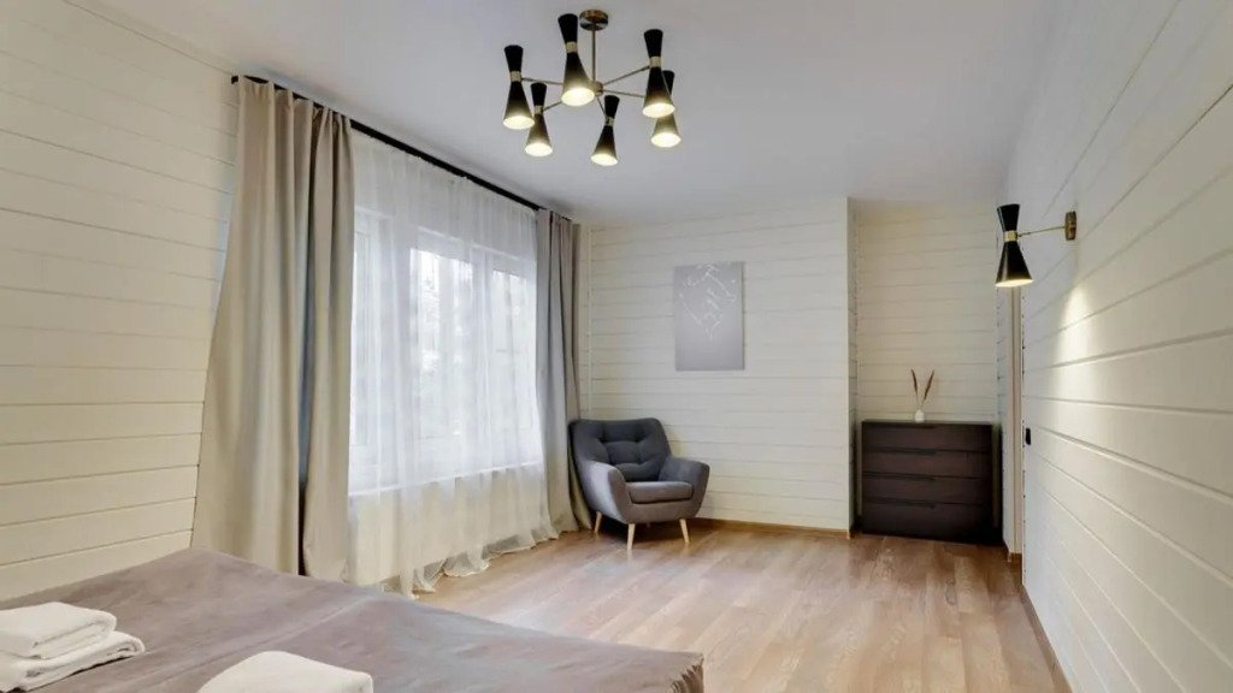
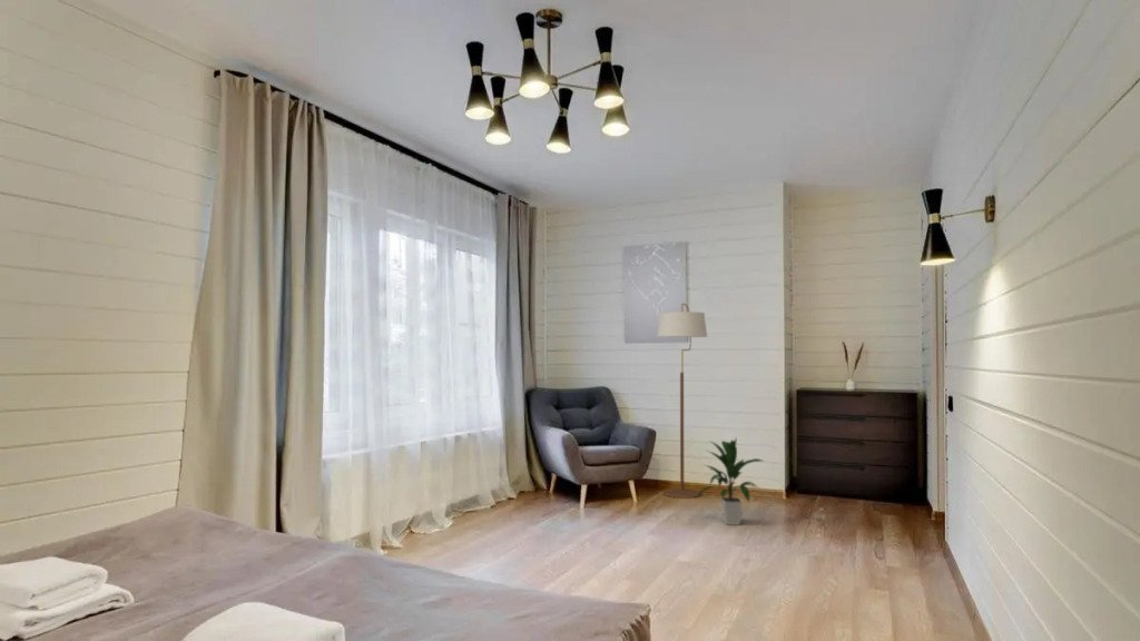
+ indoor plant (727, 479)
+ floor lamp (682, 397)
